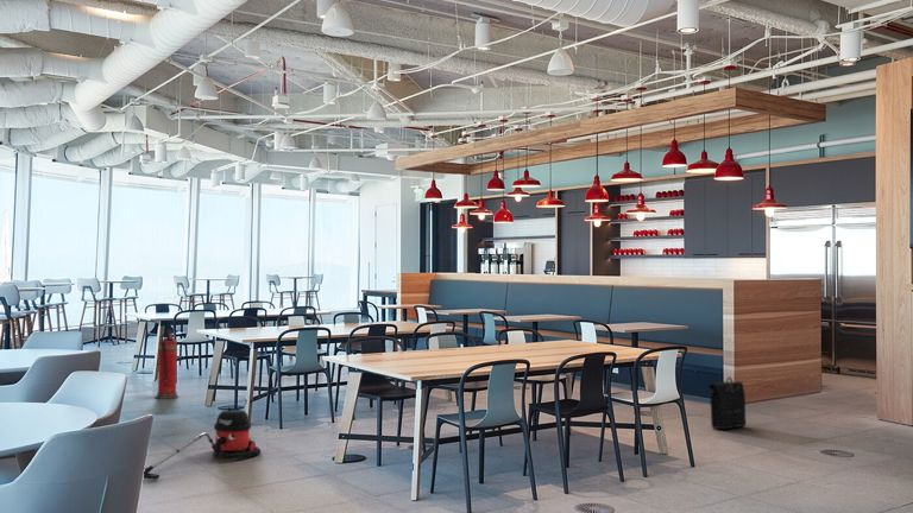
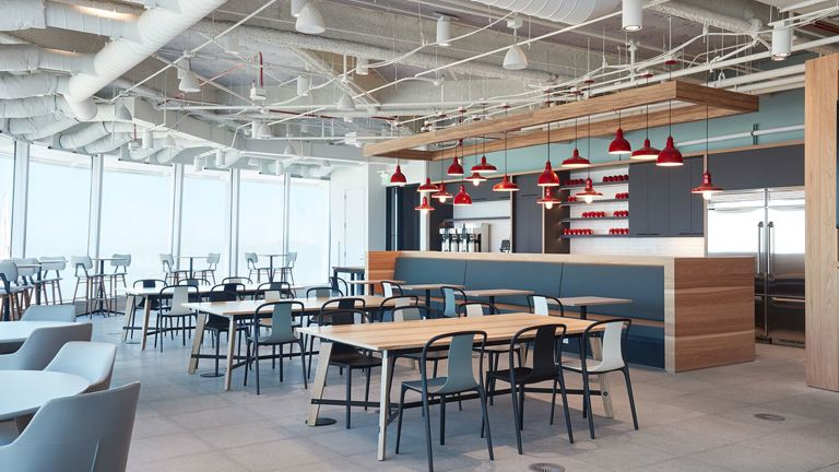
- vacuum cleaner (195, 438)
- backpack (728, 401)
- fire extinguisher (168, 362)
